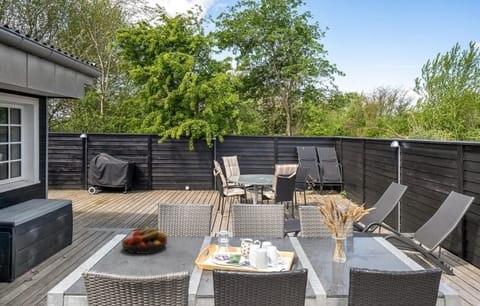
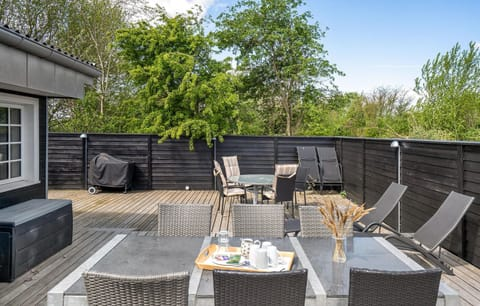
- fruit bowl (144, 238)
